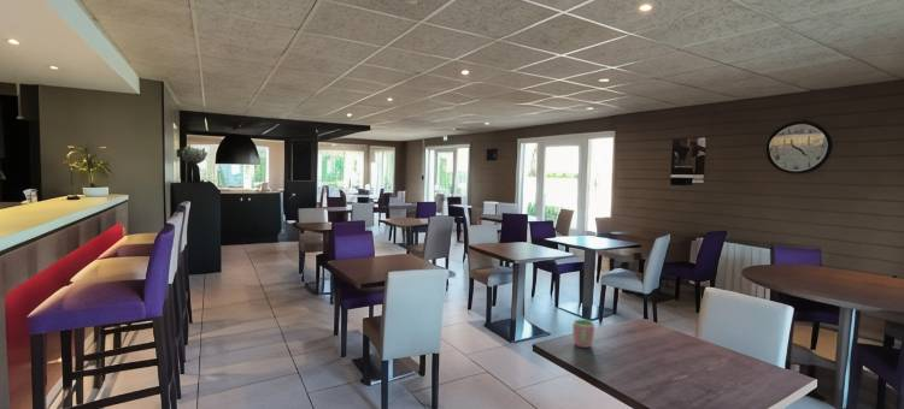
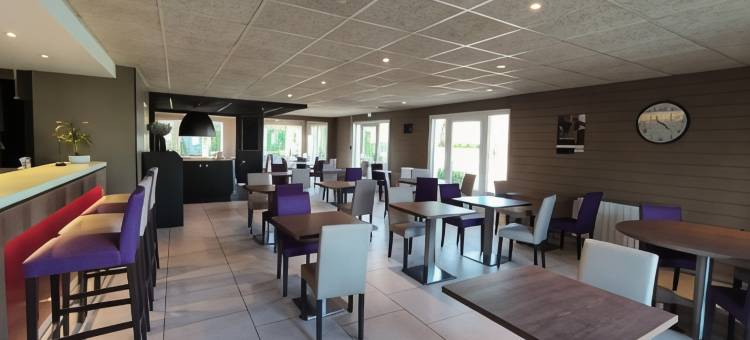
- cup (582, 334)
